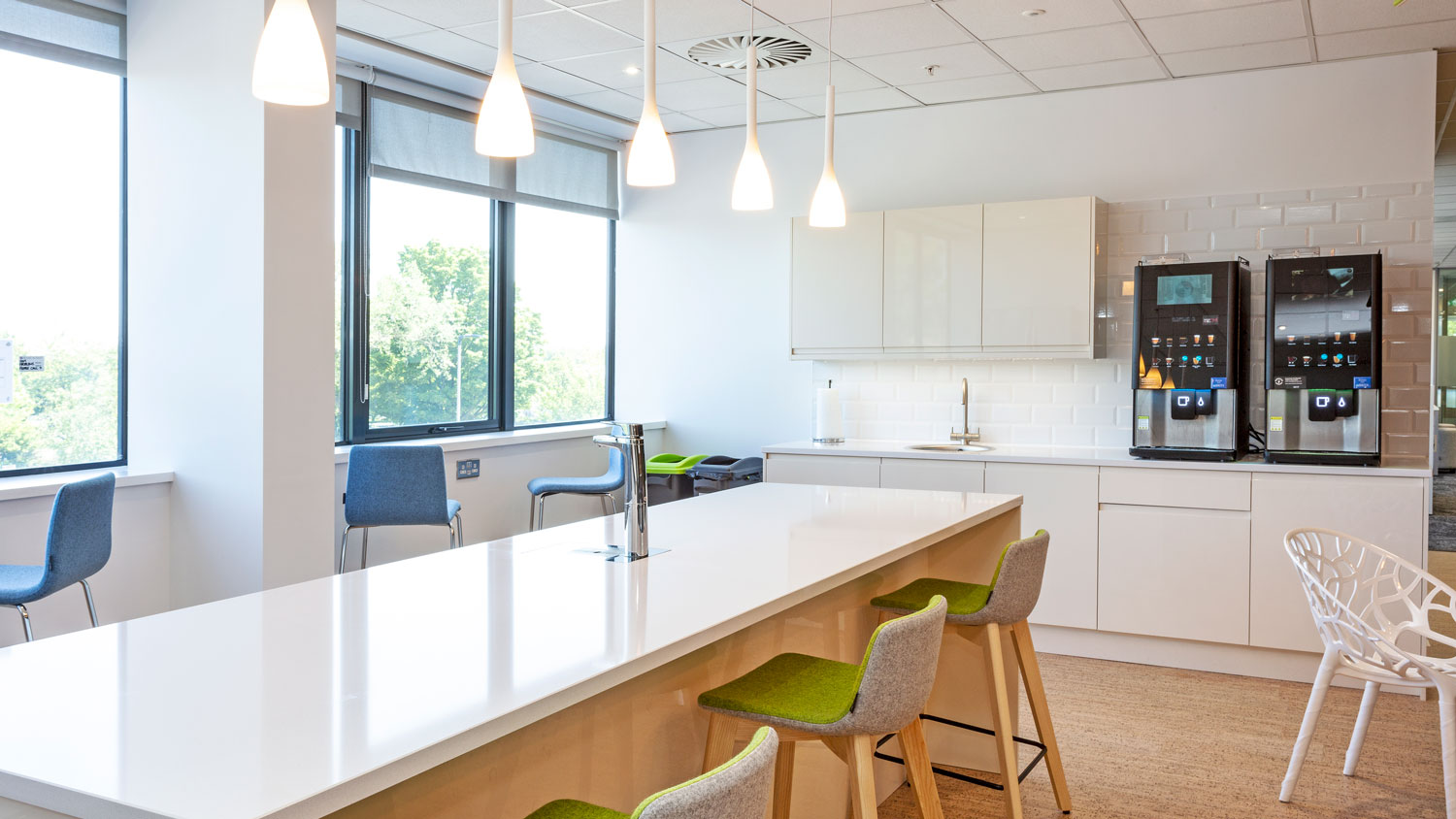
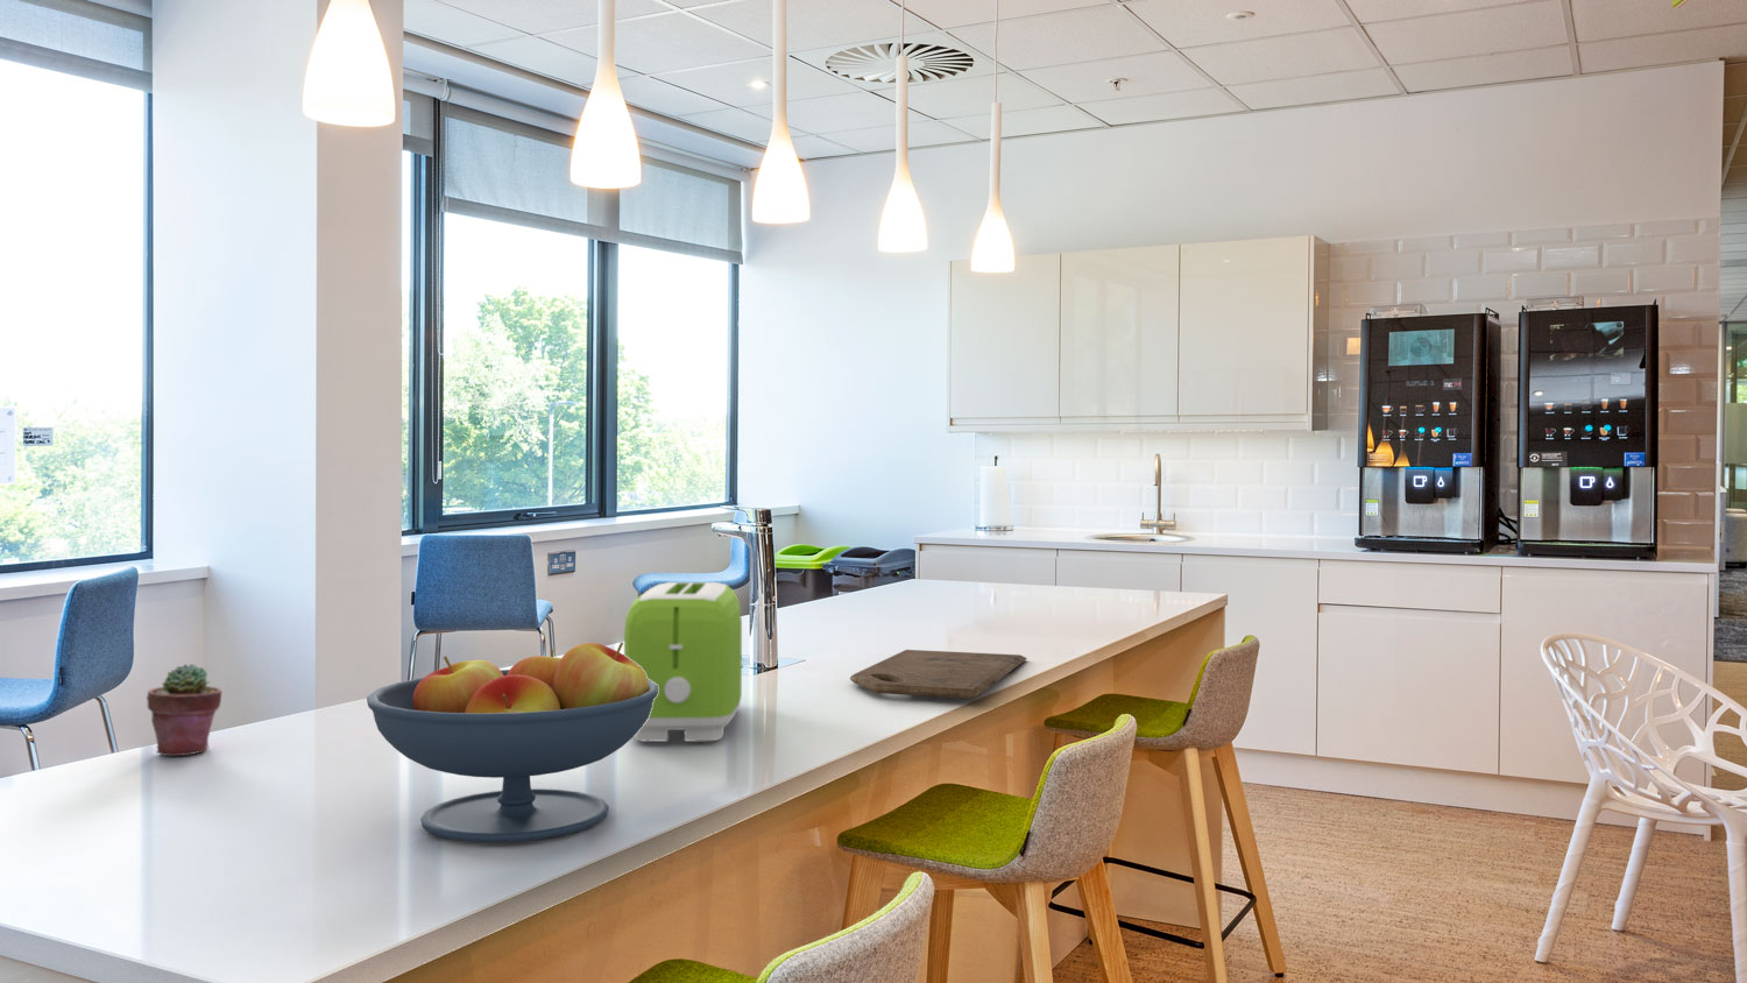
+ toaster (685, 654)
+ potted succulent (184, 707)
+ cutting board (936, 671)
+ fruit bowl (516, 730)
